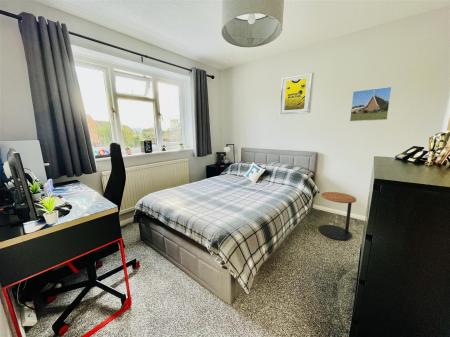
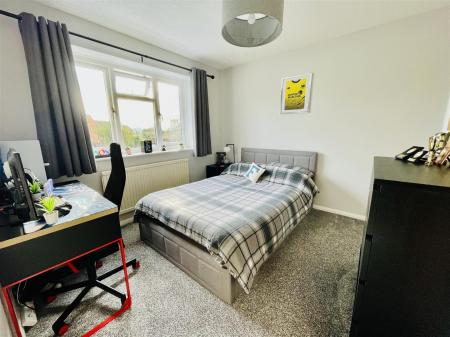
- side table (346, 218)
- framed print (369, 105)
